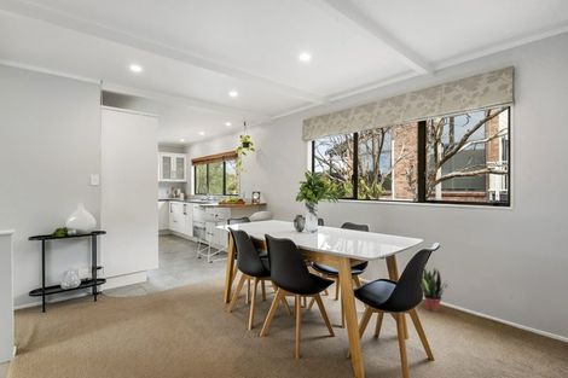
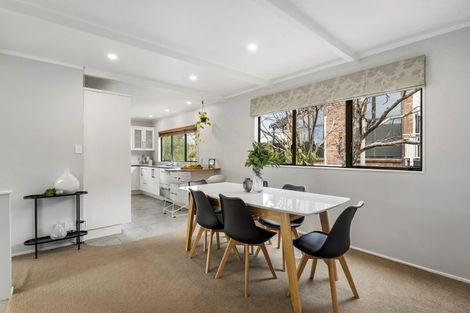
- potted plant (431, 286)
